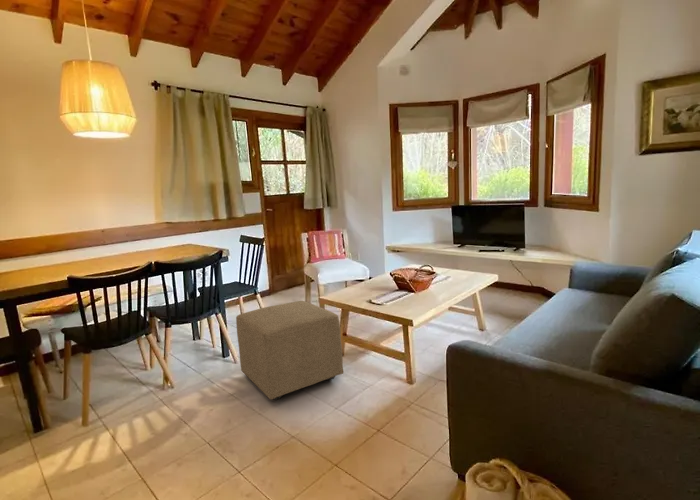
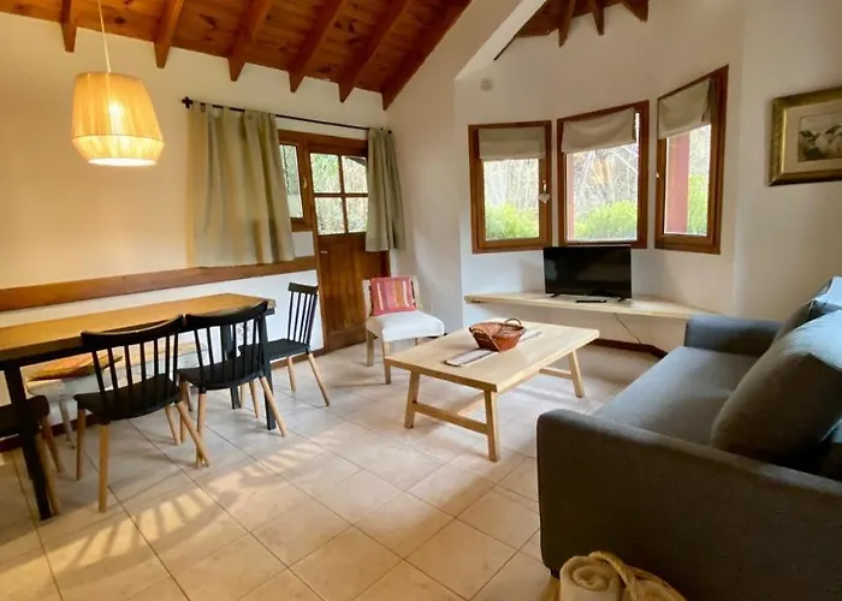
- ottoman (288, 344)
